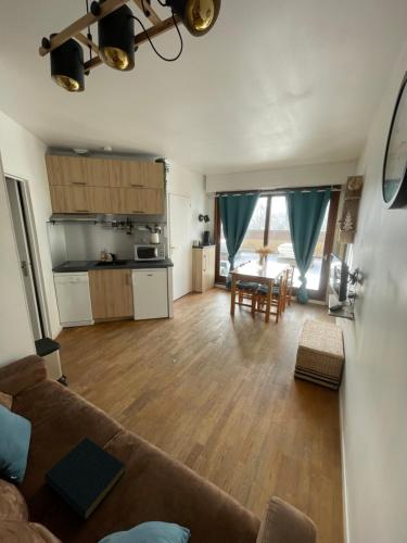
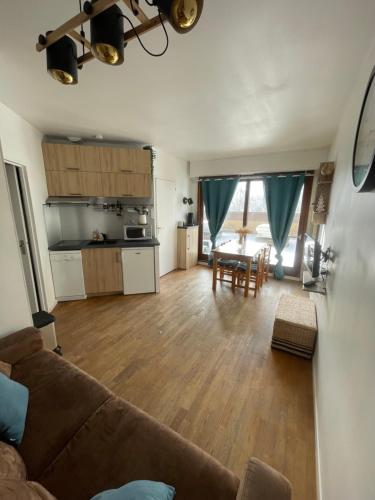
- hardback book (86, 472)
